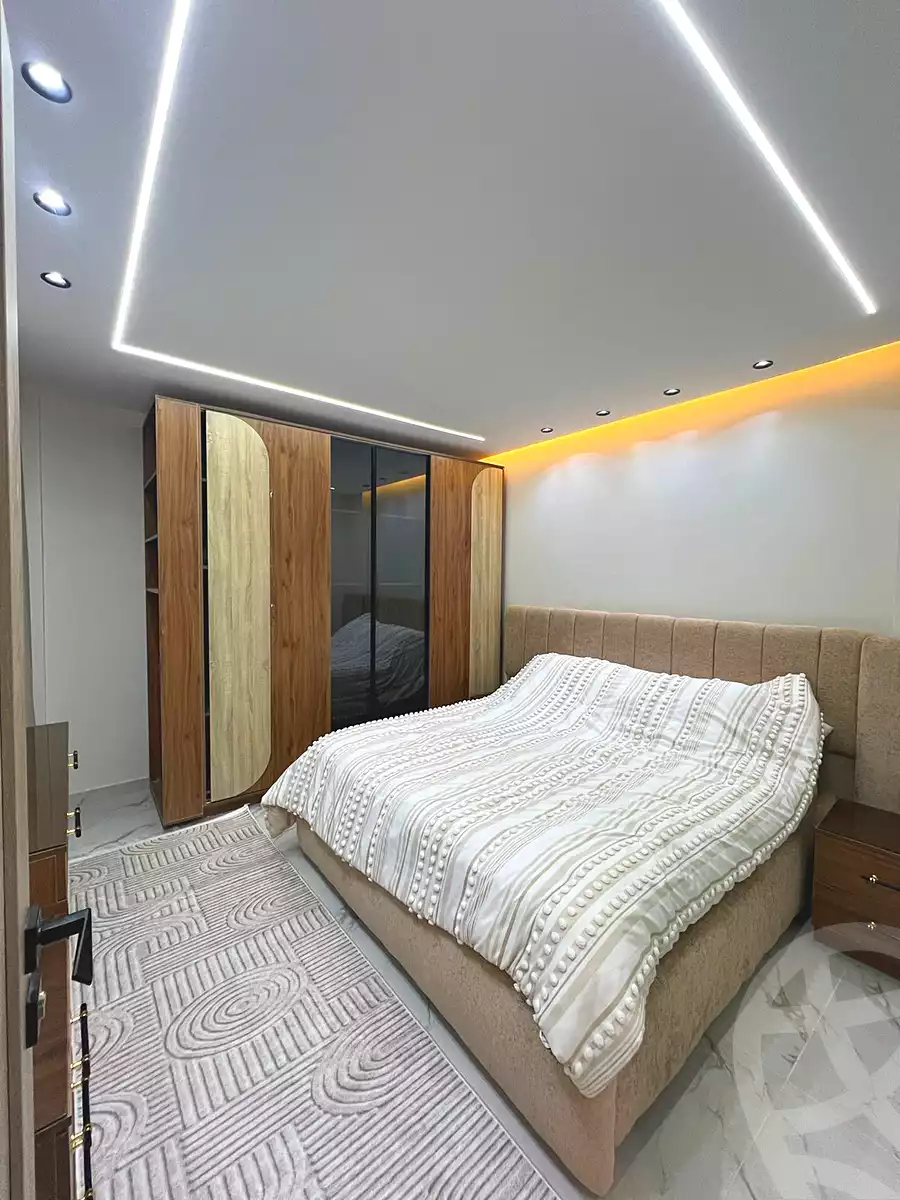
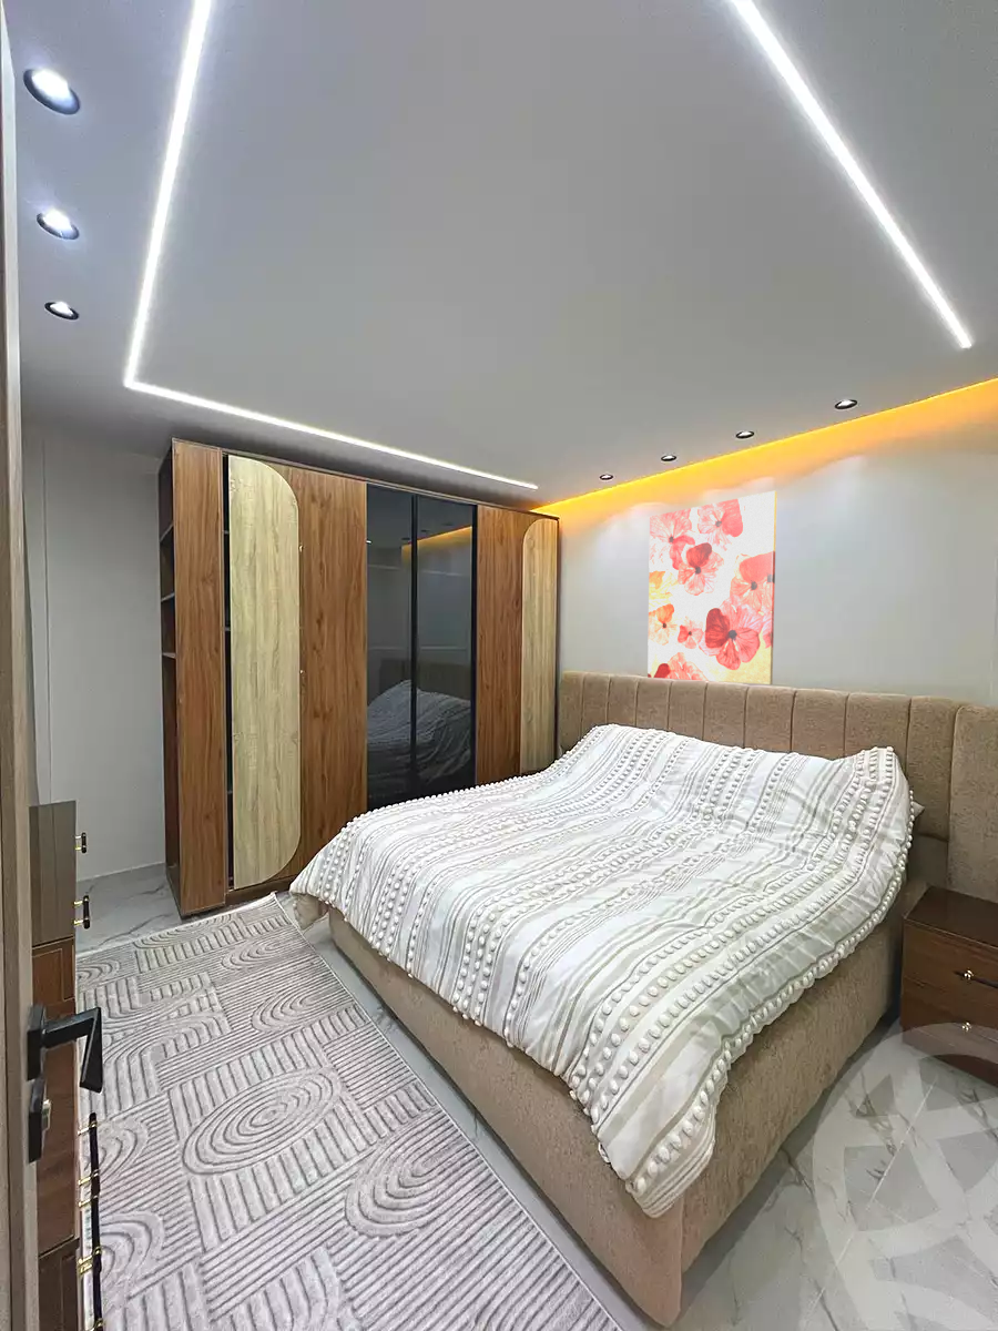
+ wall art (705, 593)
